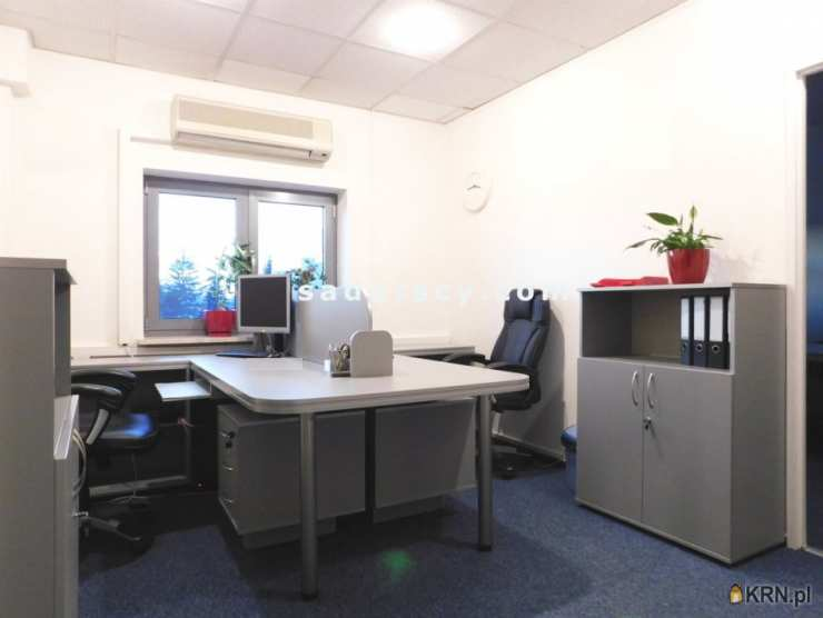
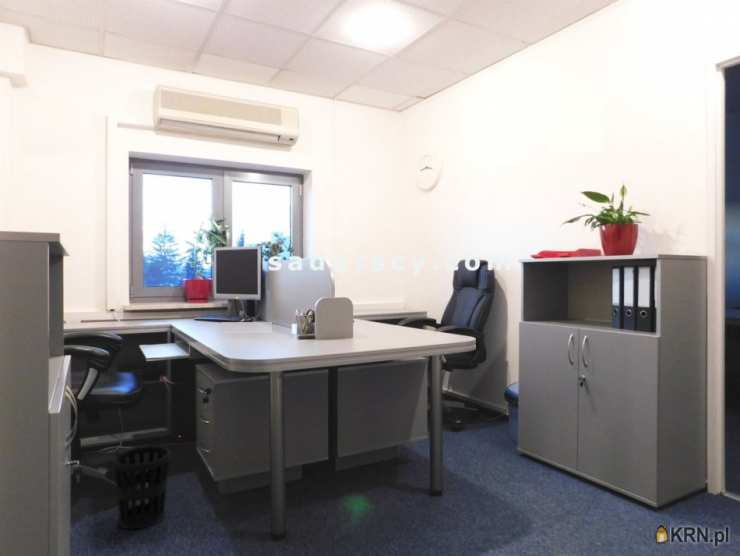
+ wastebasket (142, 486)
